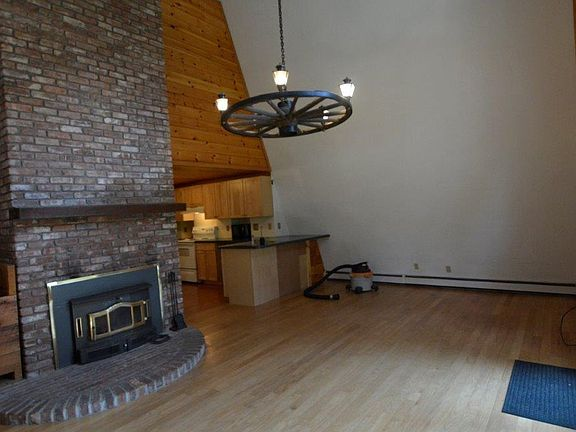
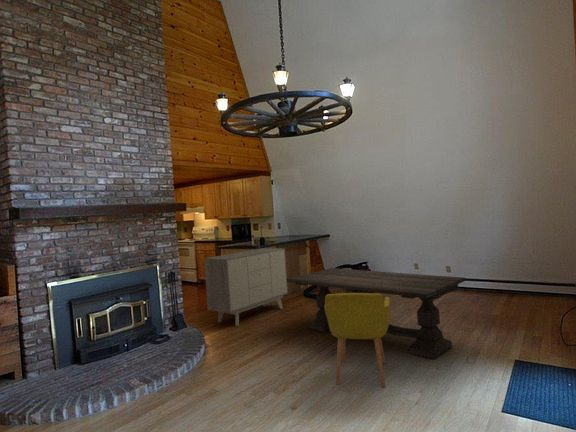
+ sideboard (249, 284)
+ dining table (370, 292)
+ chair (358, 330)
